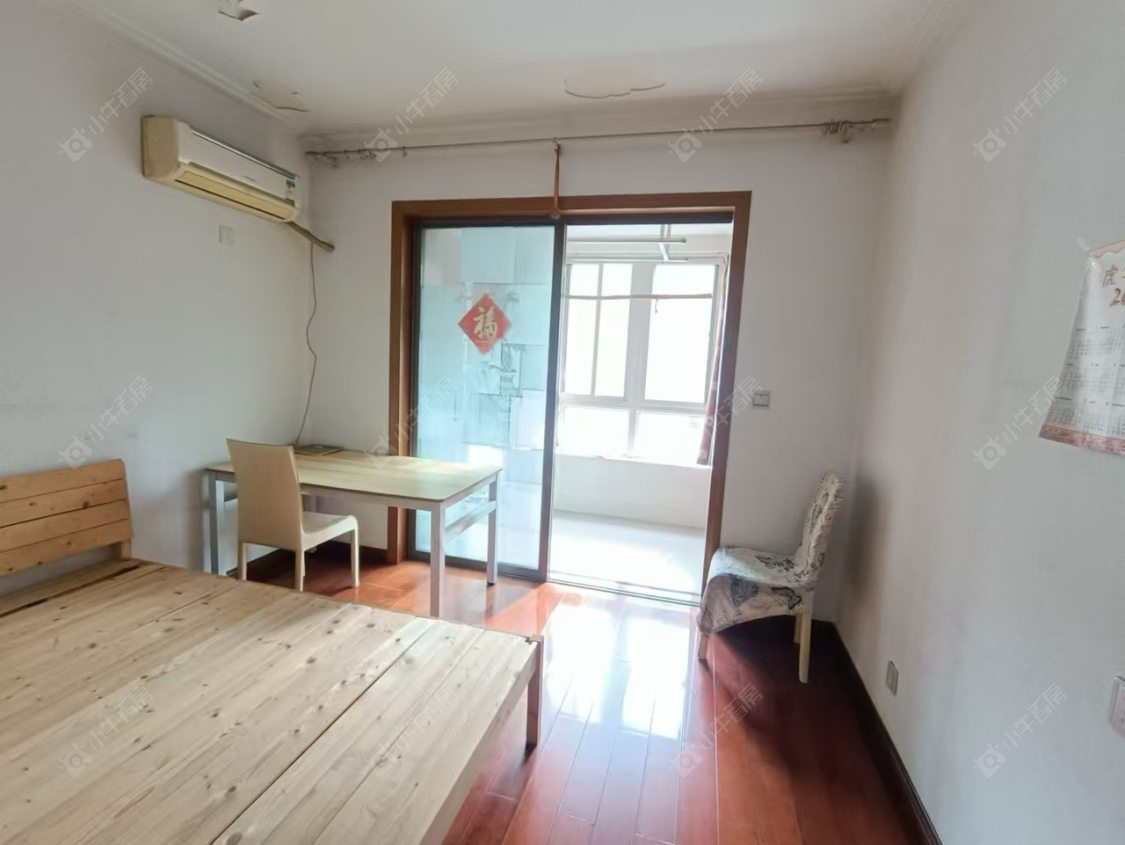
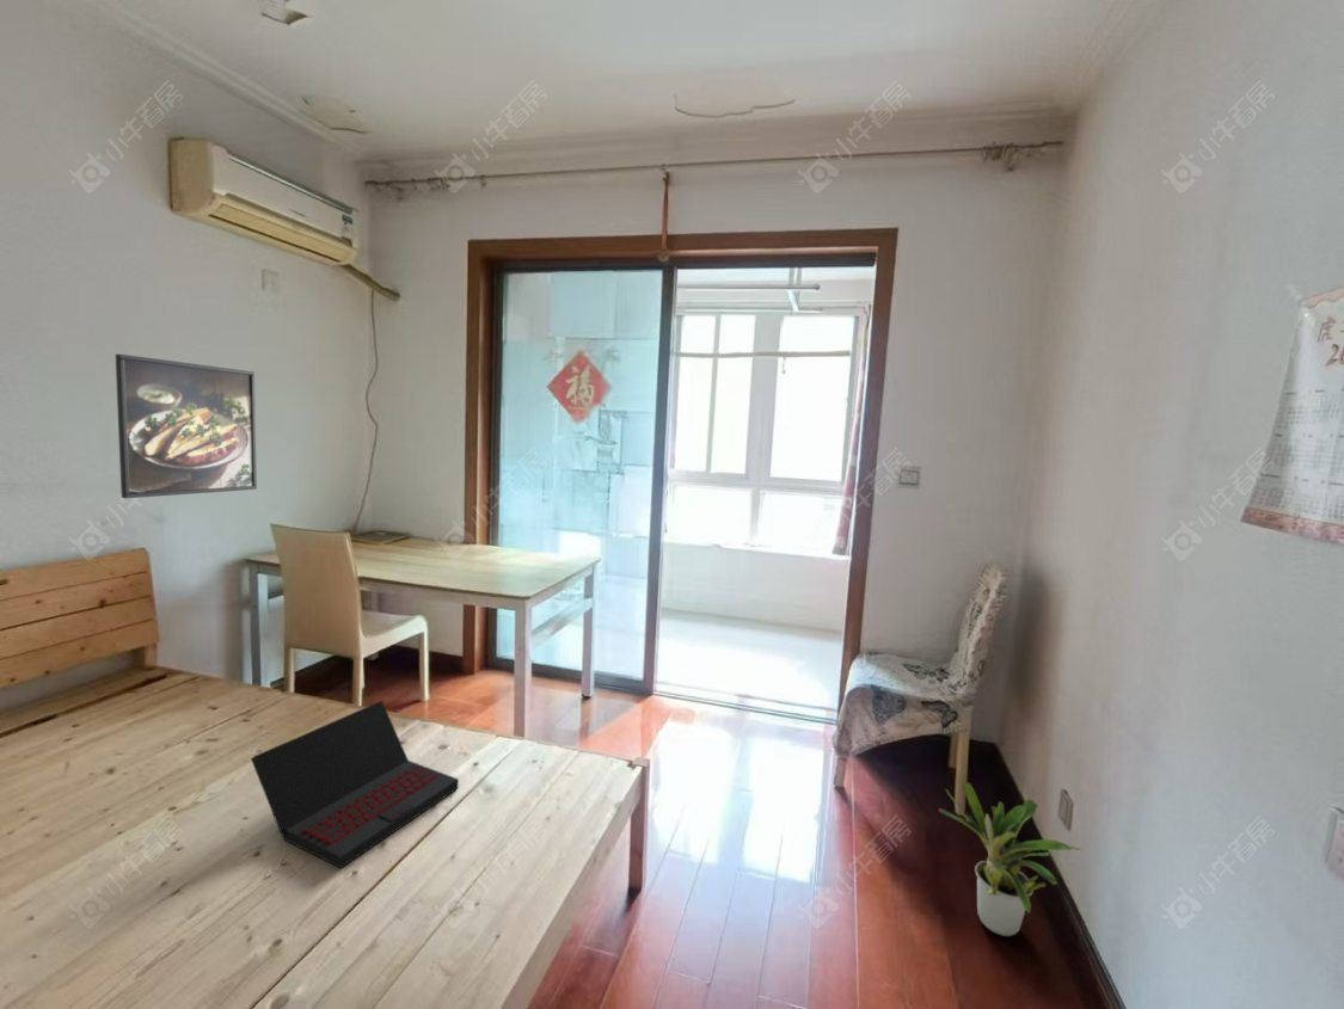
+ potted plant (999, 866)
+ laptop (361, 771)
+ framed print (194, 429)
